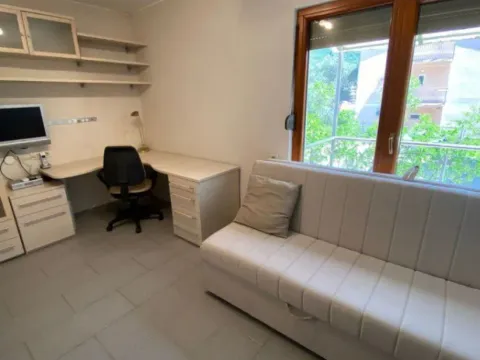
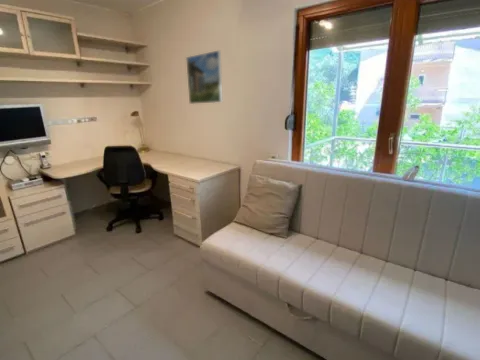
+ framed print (203, 79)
